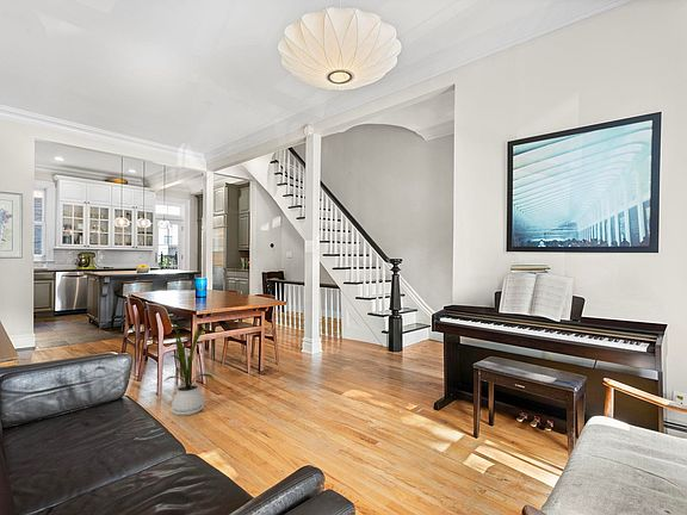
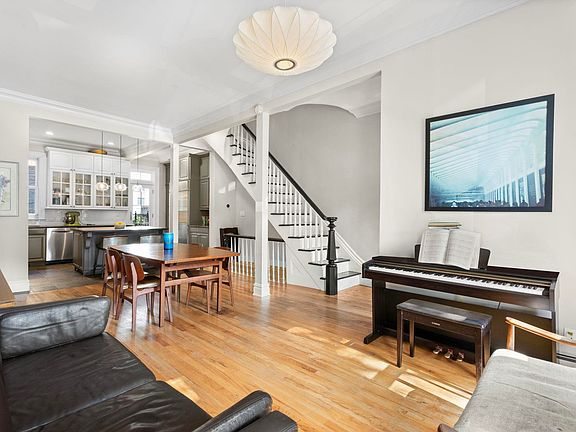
- house plant (185, 364)
